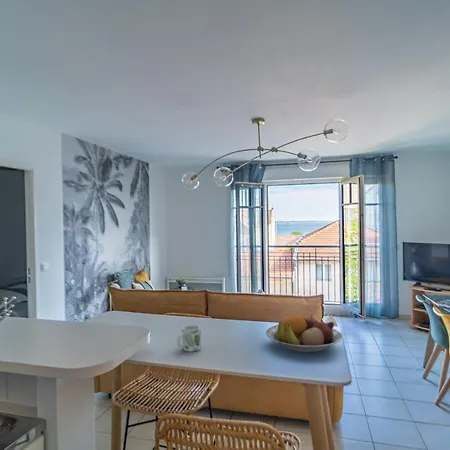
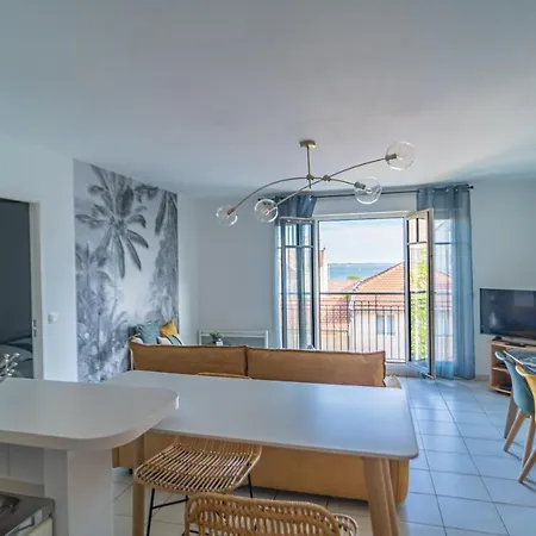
- mug (188, 338)
- fruit bowl (303, 330)
